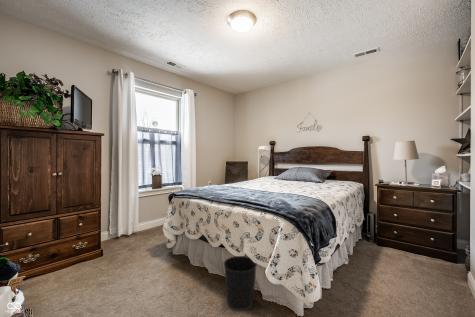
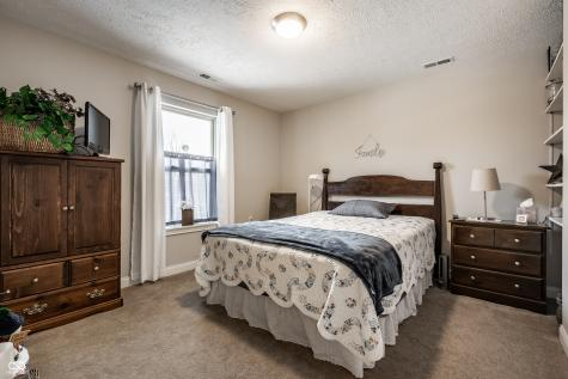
- wastebasket (240, 282)
